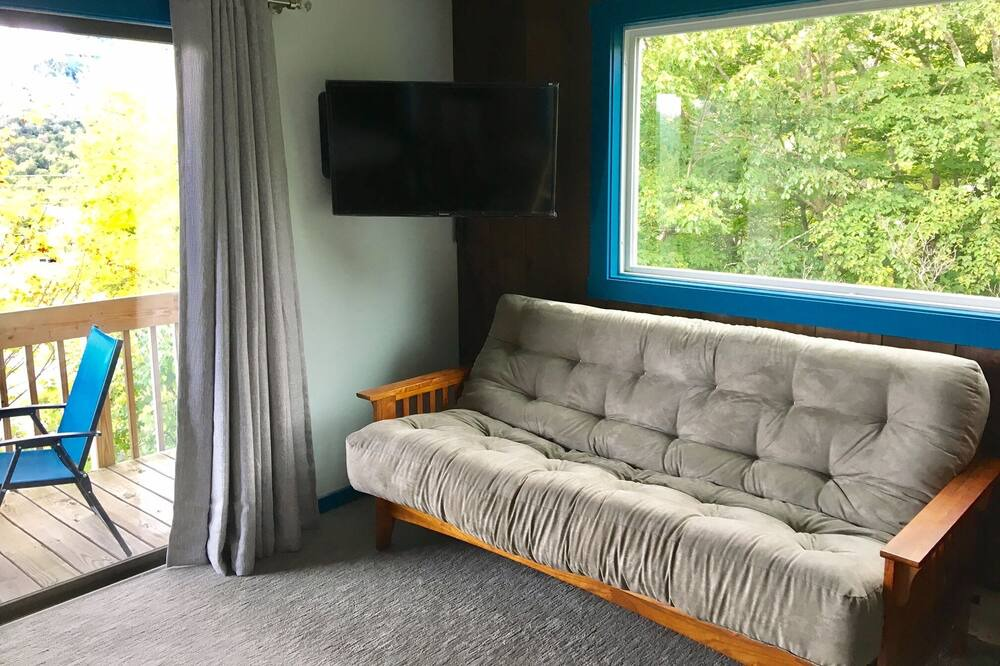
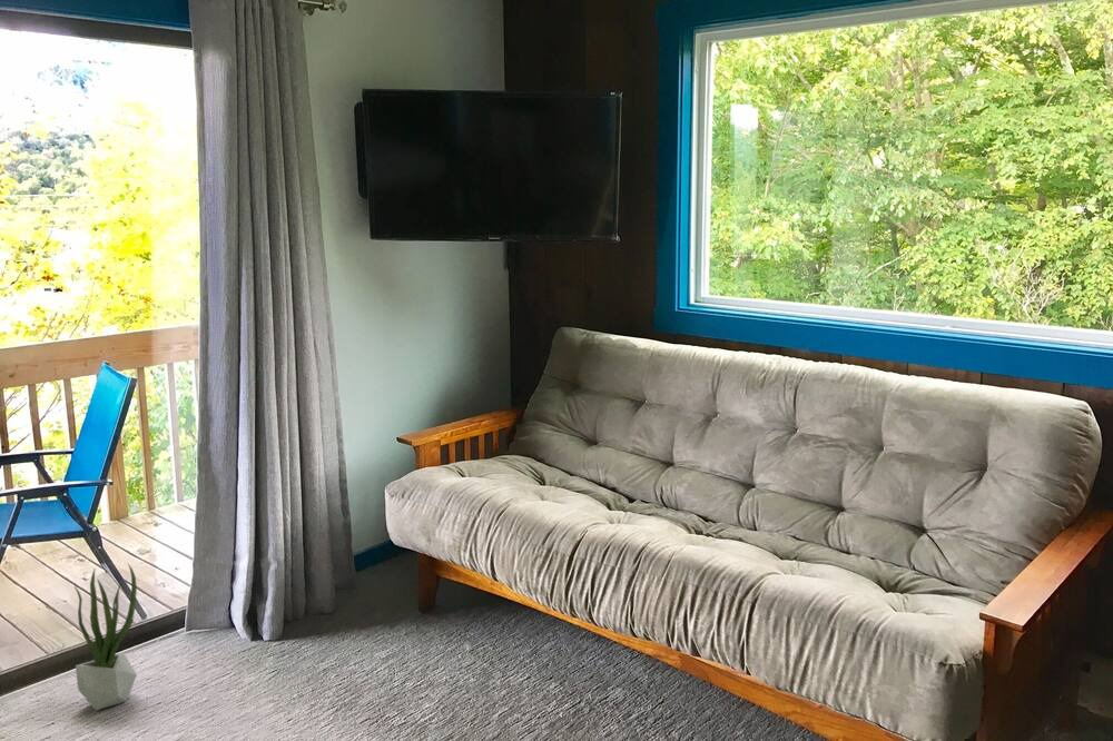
+ potted plant (108, 636)
